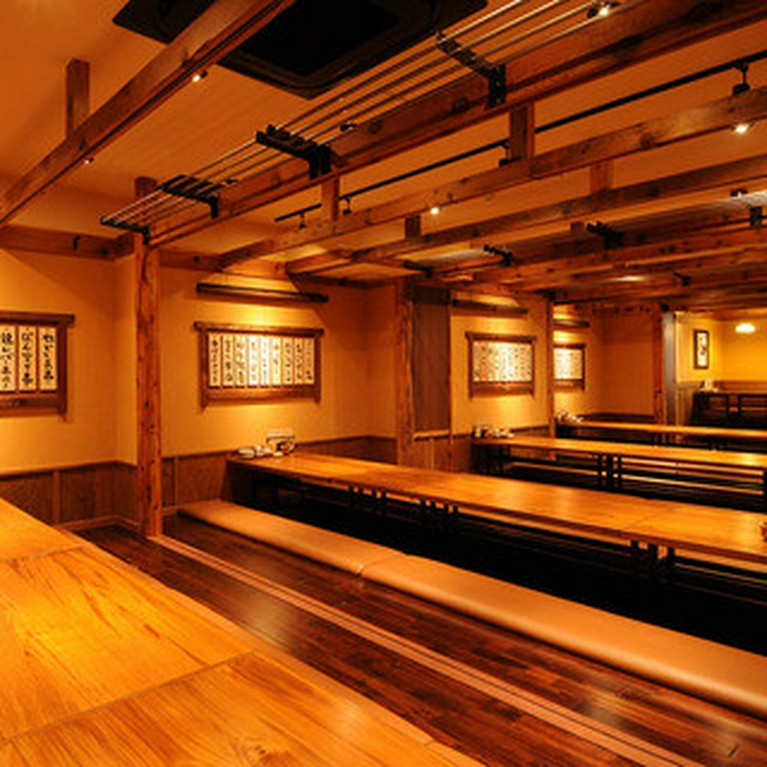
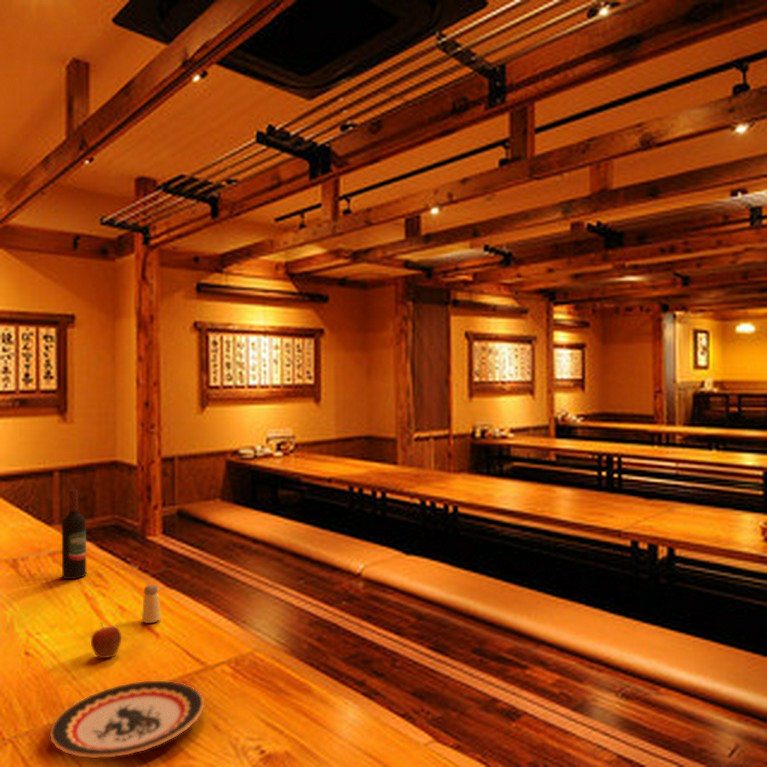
+ plate (130, 719)
+ saltshaker (151, 603)
+ wine bottle (73, 533)
+ fruit (106, 639)
